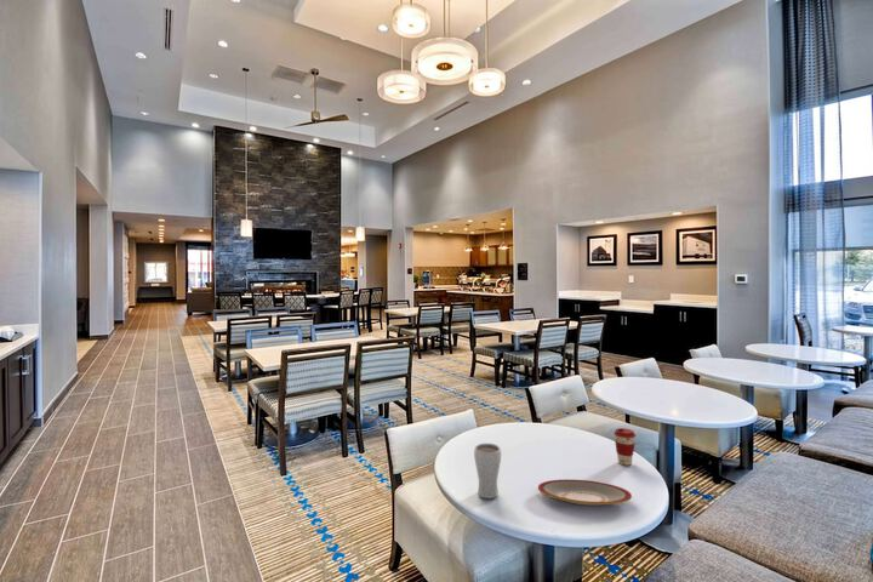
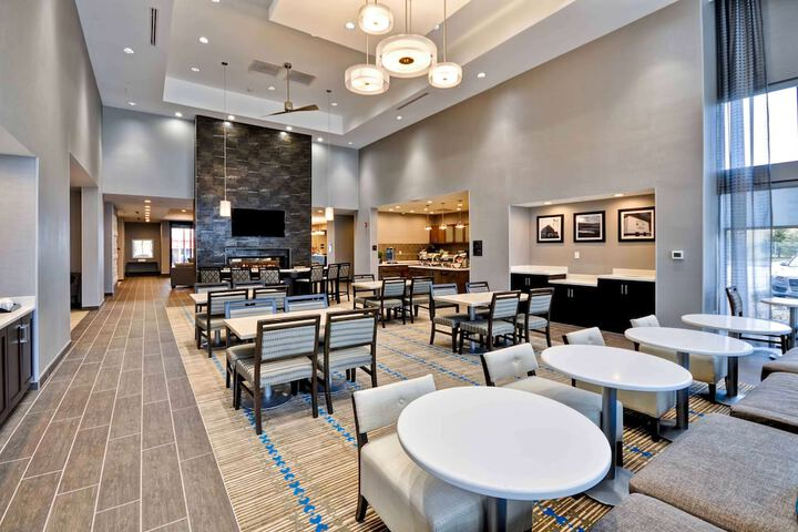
- plate (583, 493)
- drinking glass (487, 470)
- coffee cup (624, 446)
